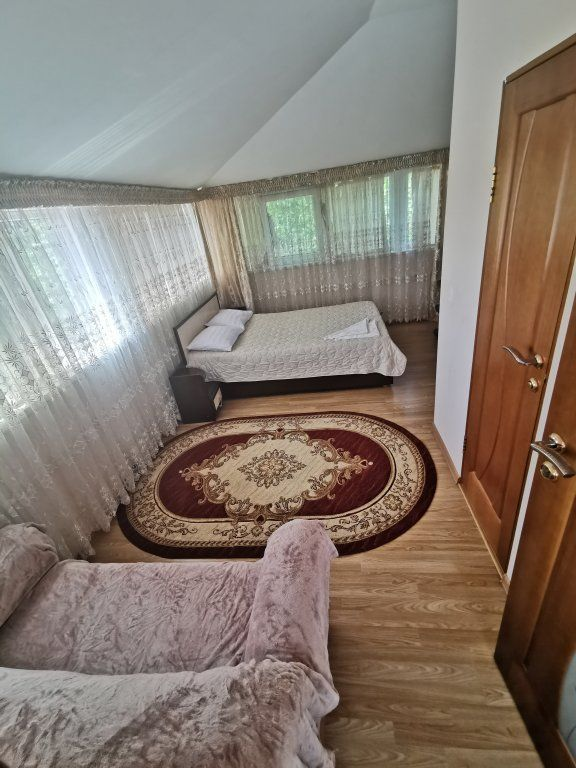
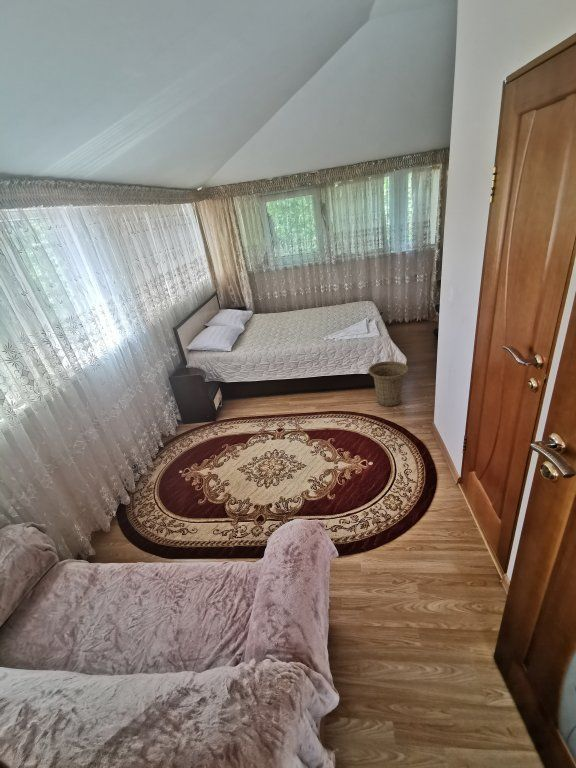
+ basket (388, 385)
